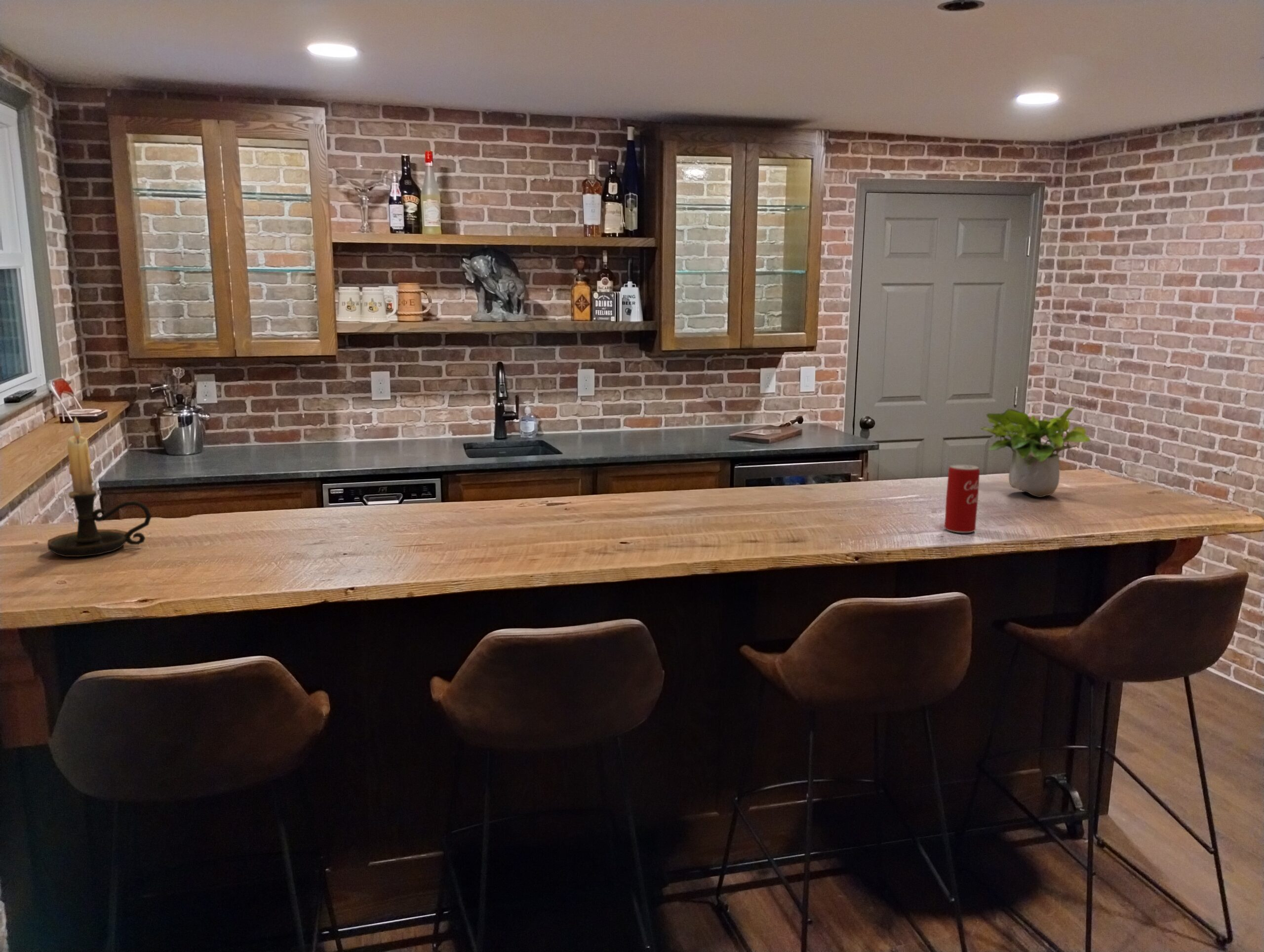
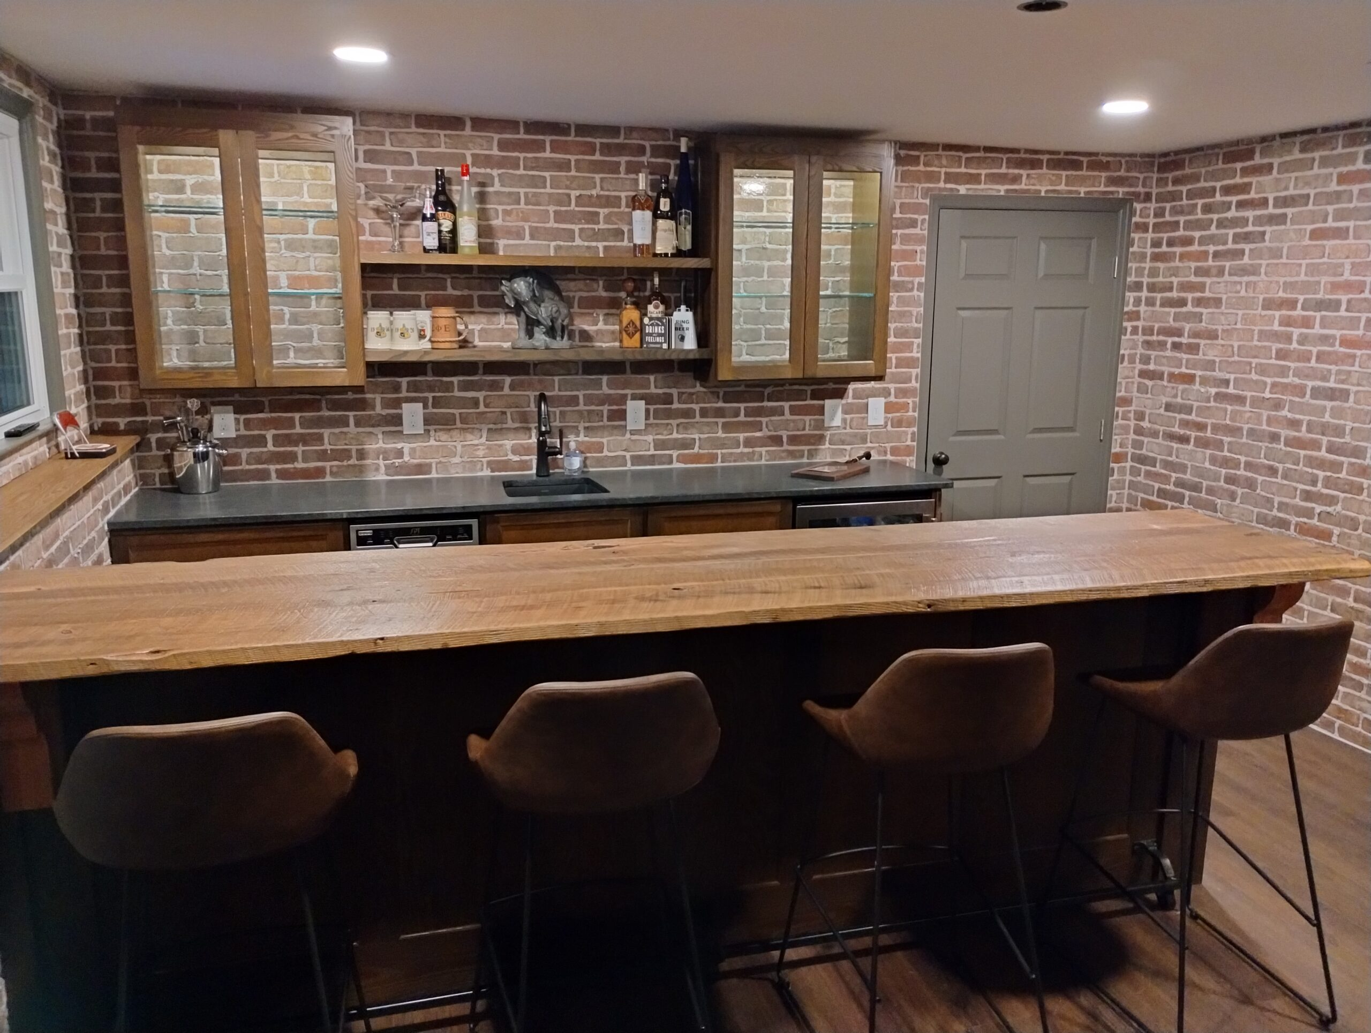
- candle holder (93, 482)
- potted plant (1030, 449)
- beverage can (962, 498)
